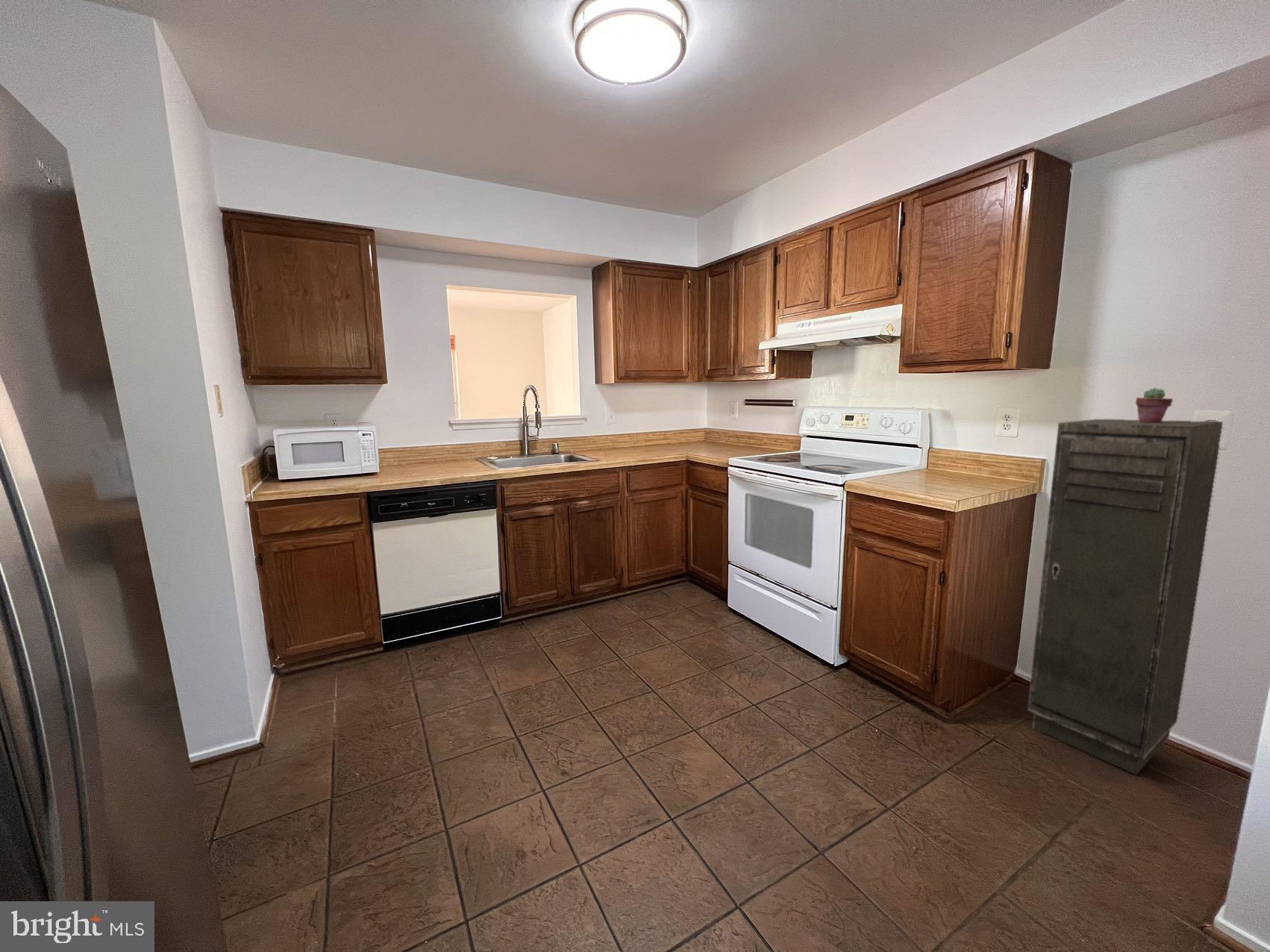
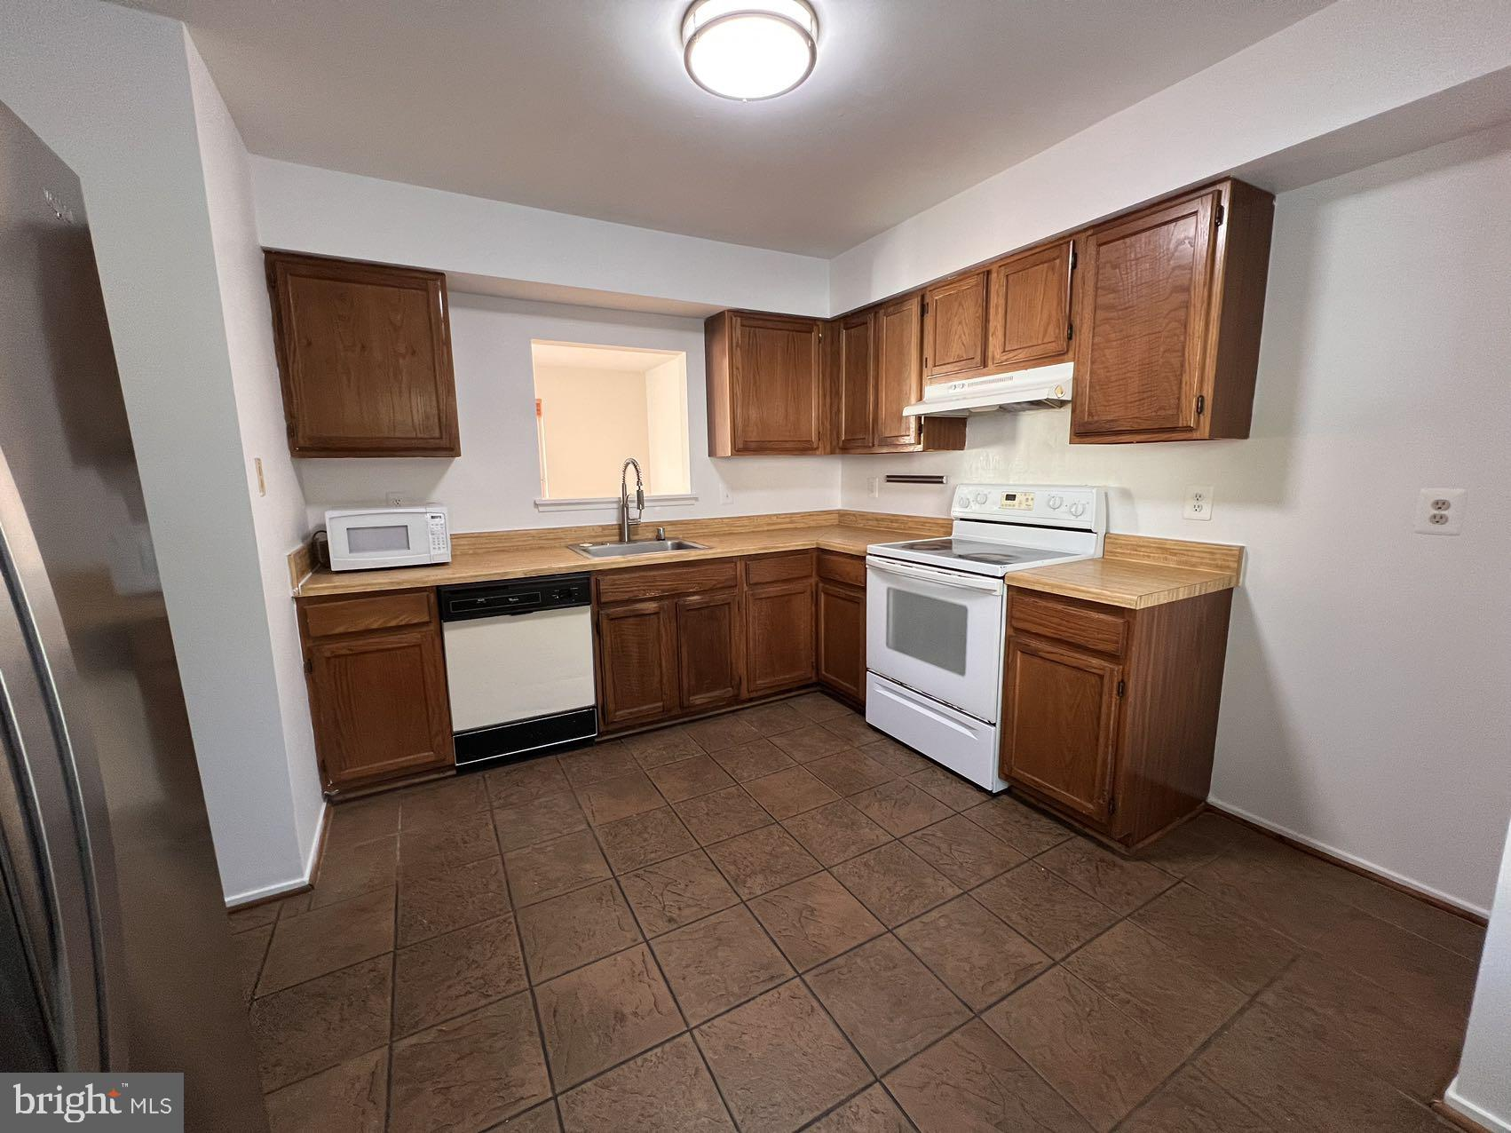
- storage cabinet (1117, 585)
- potted succulent (1153, 404)
